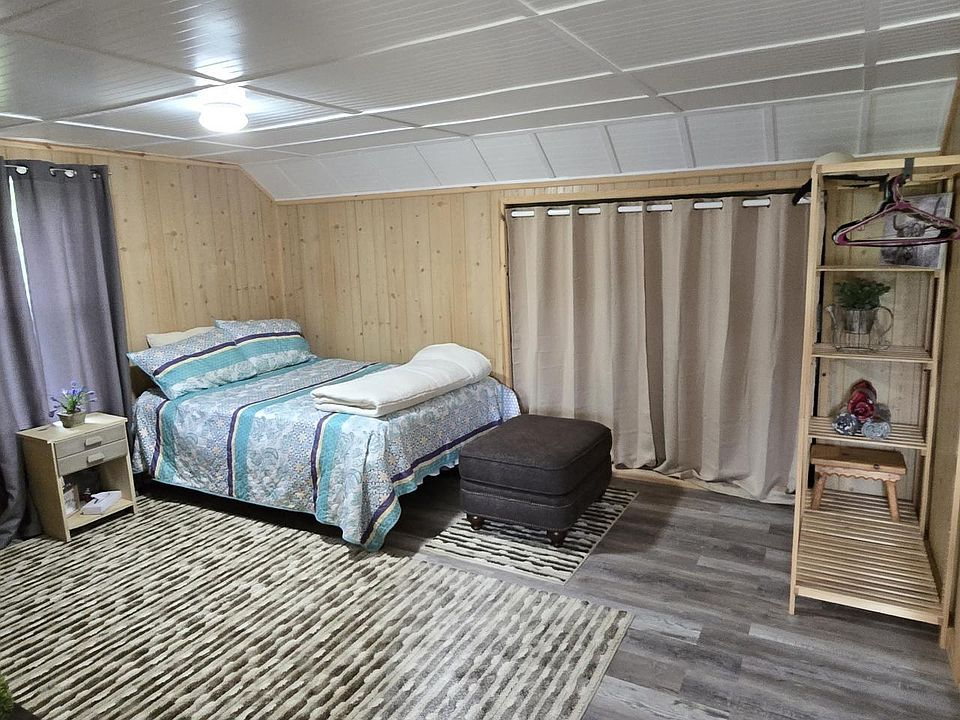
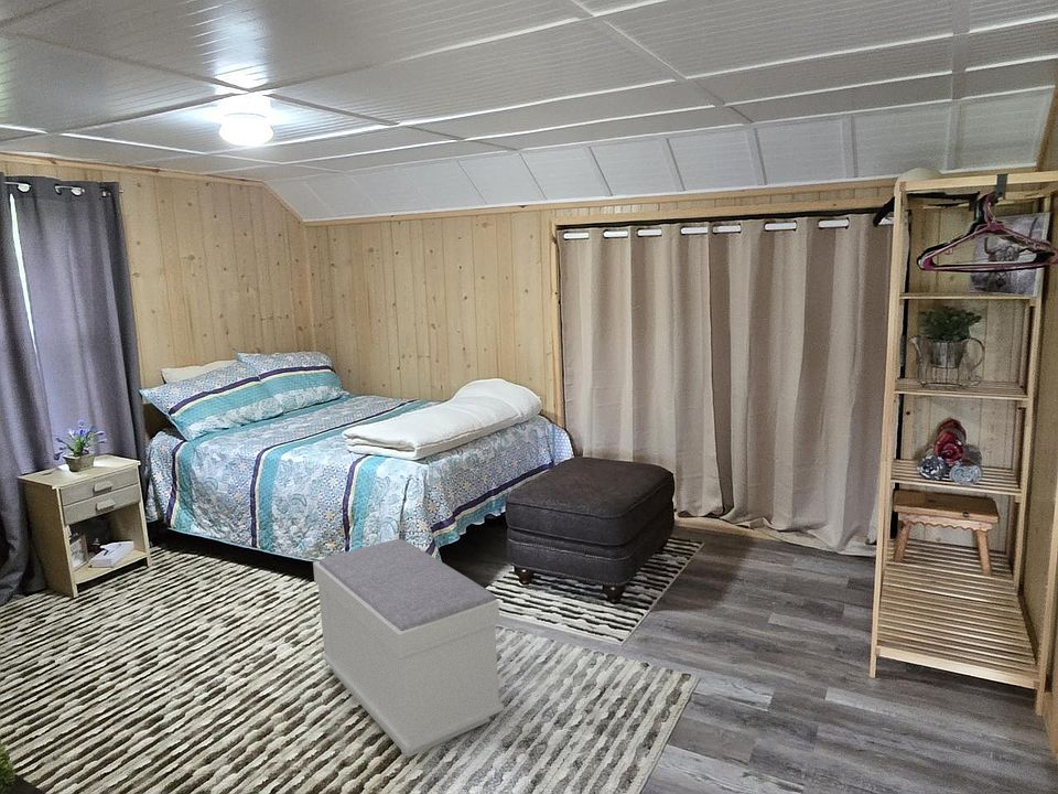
+ bench (403, 634)
